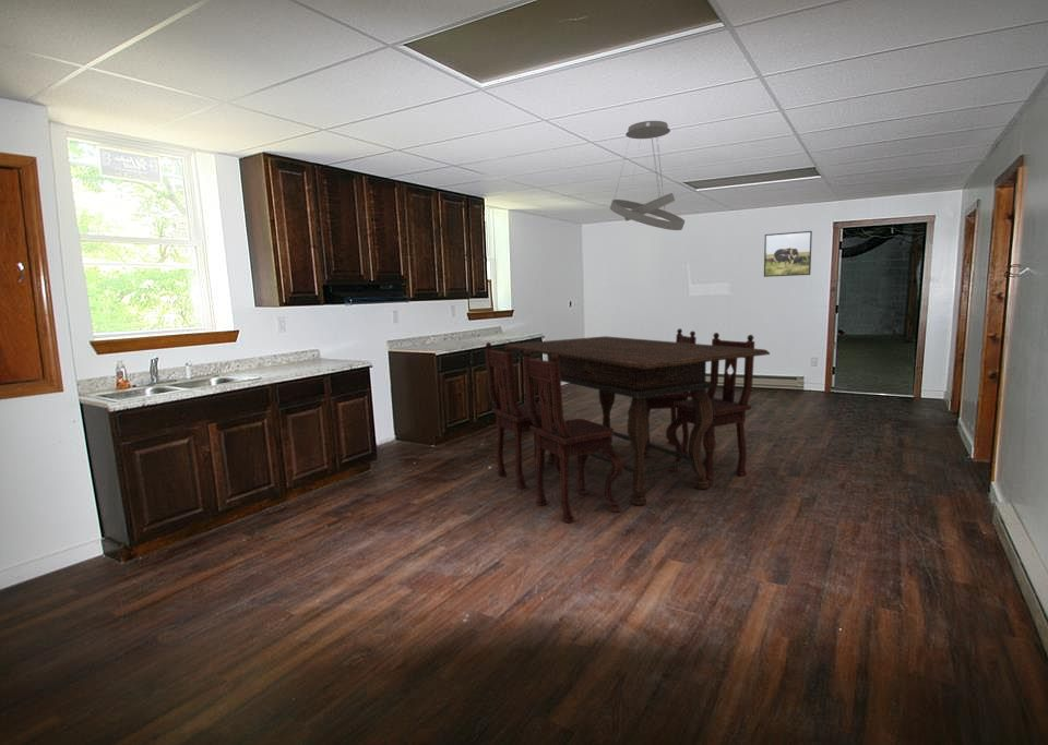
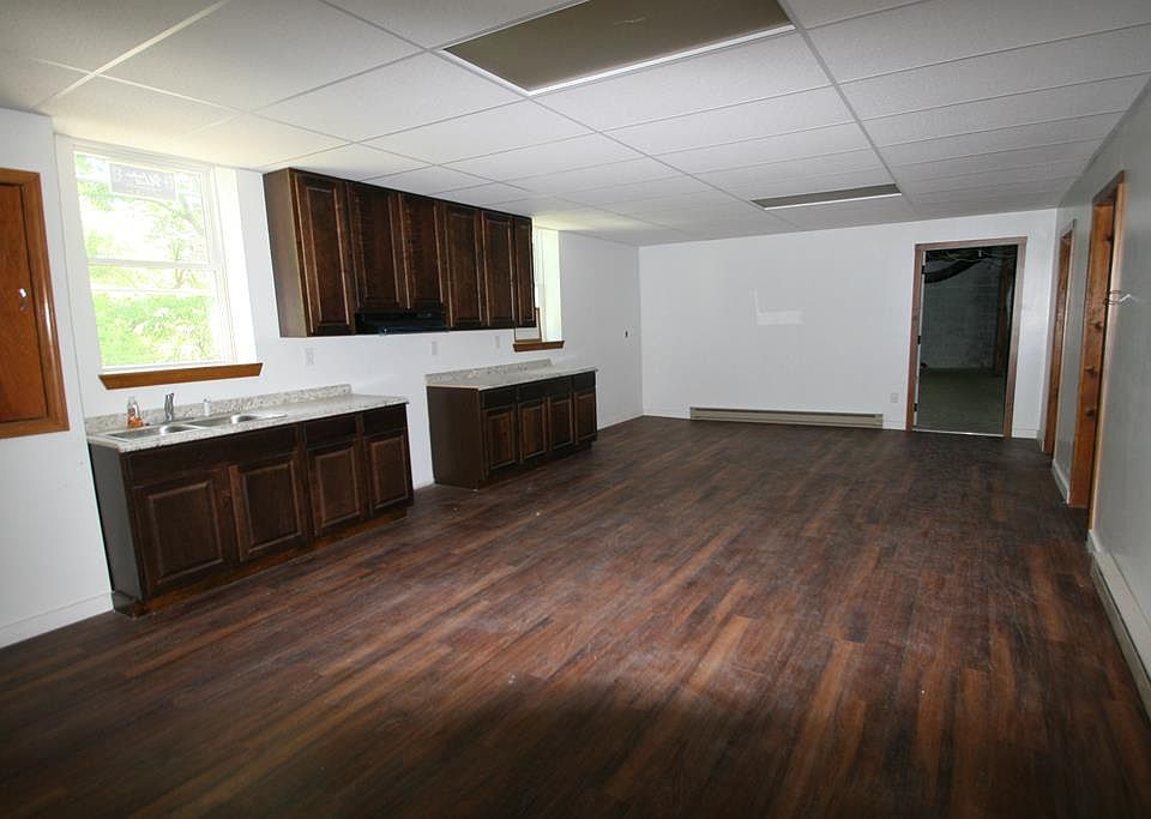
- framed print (787, 254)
- ceiling light fixture (656, 178)
- dining table (629, 408)
